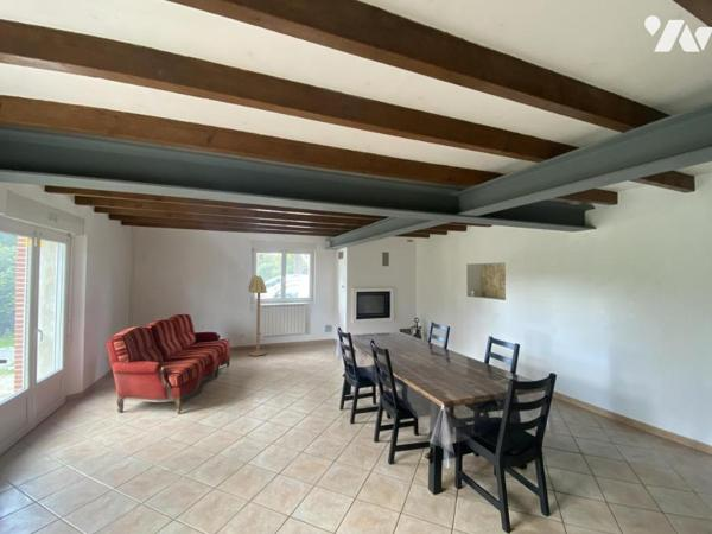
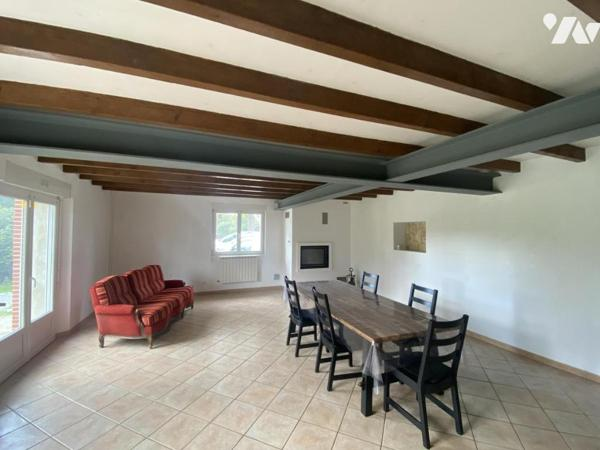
- floor lamp (258, 313)
